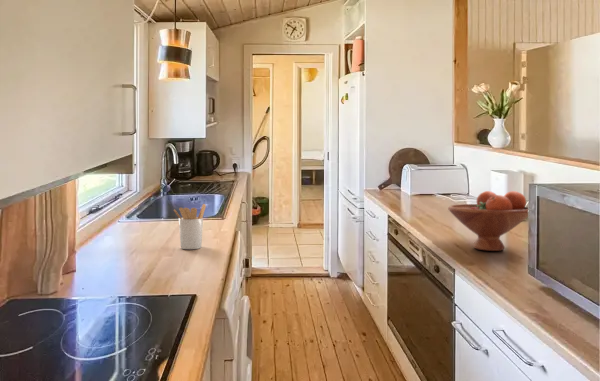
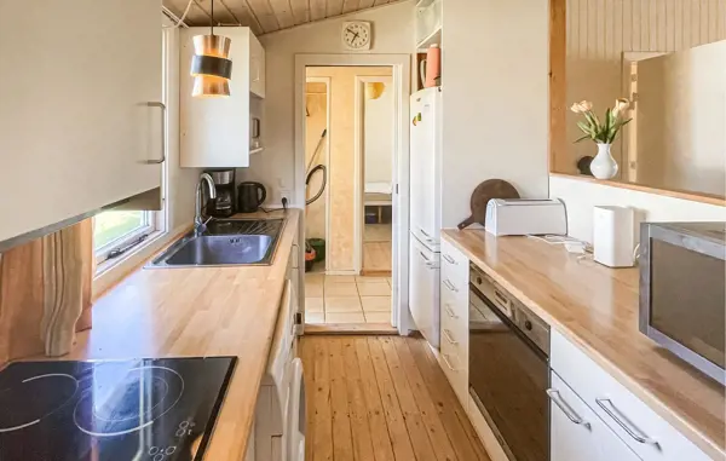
- fruit bowl (489, 220)
- utensil holder (190, 226)
